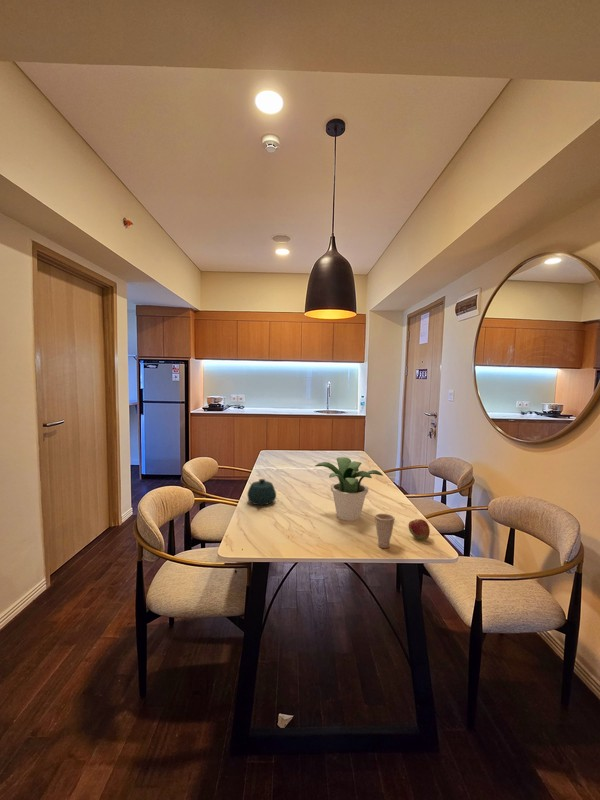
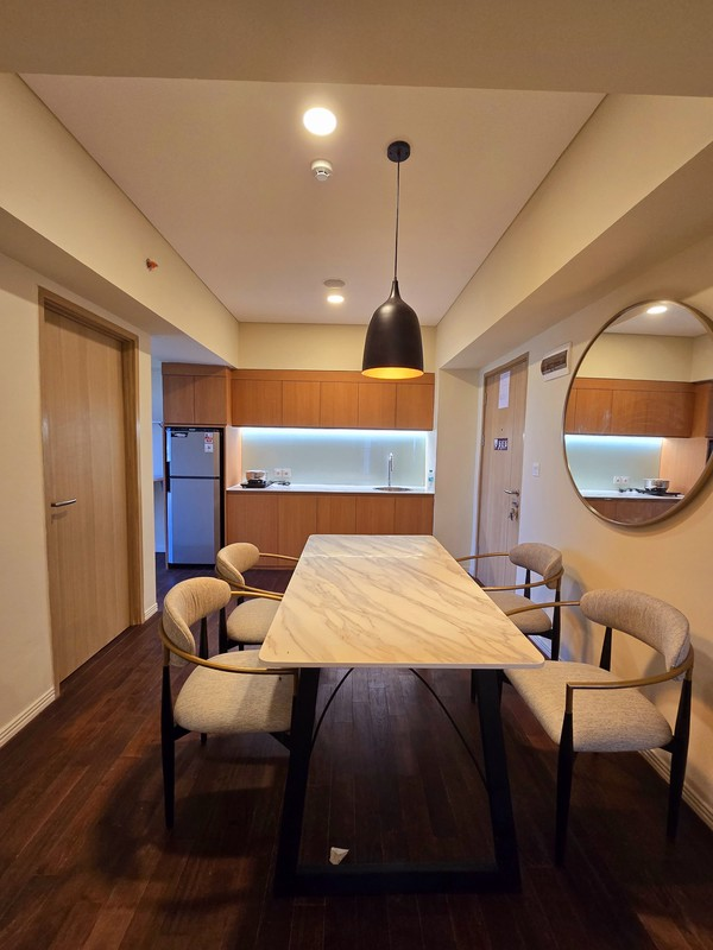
- fruit (418, 528)
- cup (384, 530)
- teapot (261, 491)
- potted plant (346, 488)
